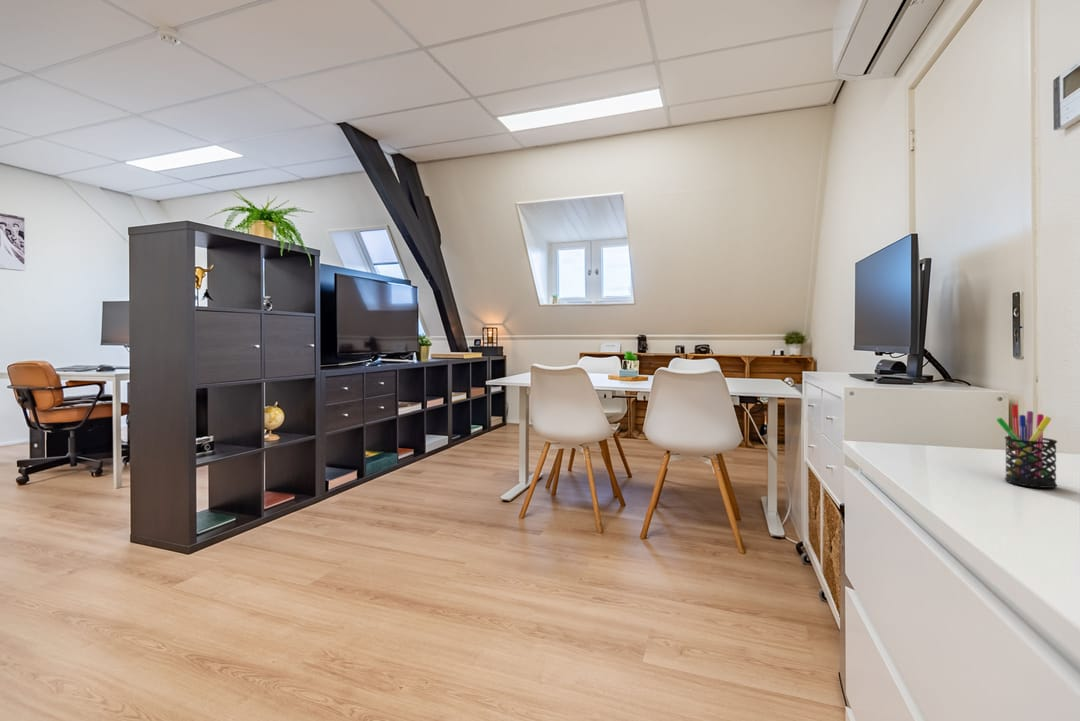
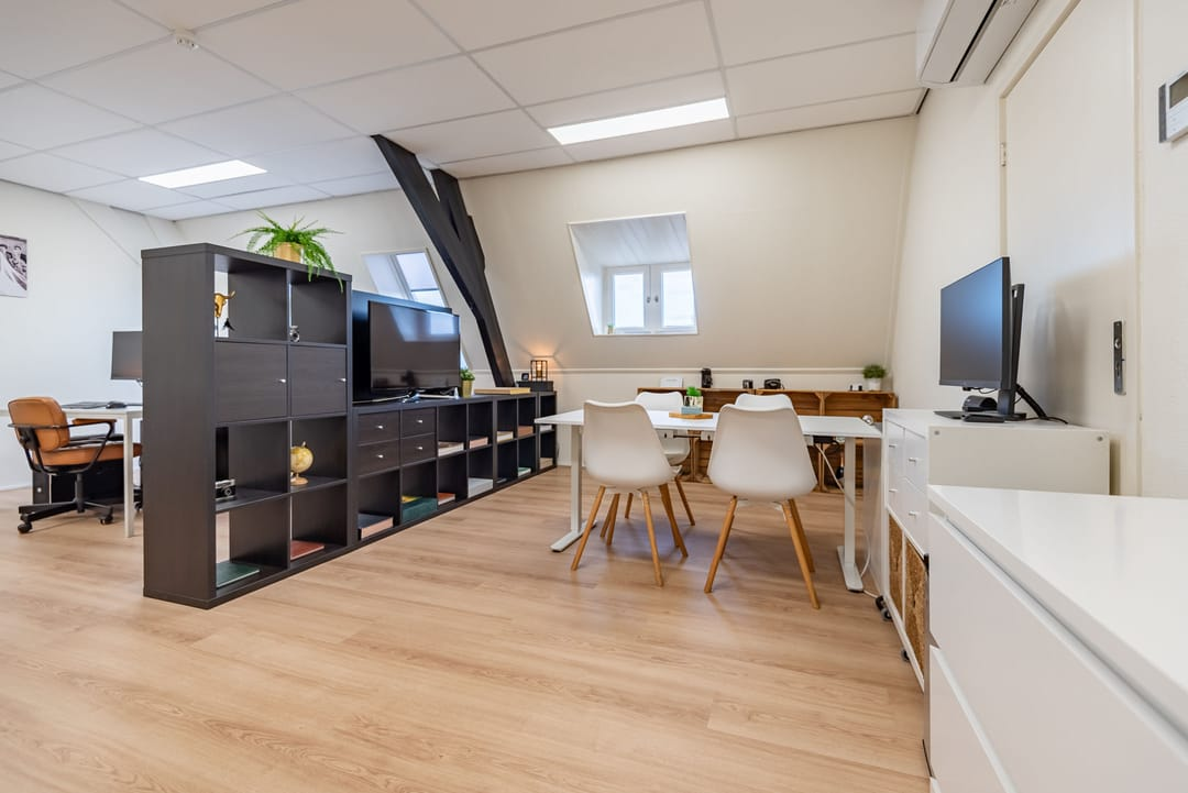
- pen holder (1023, 444)
